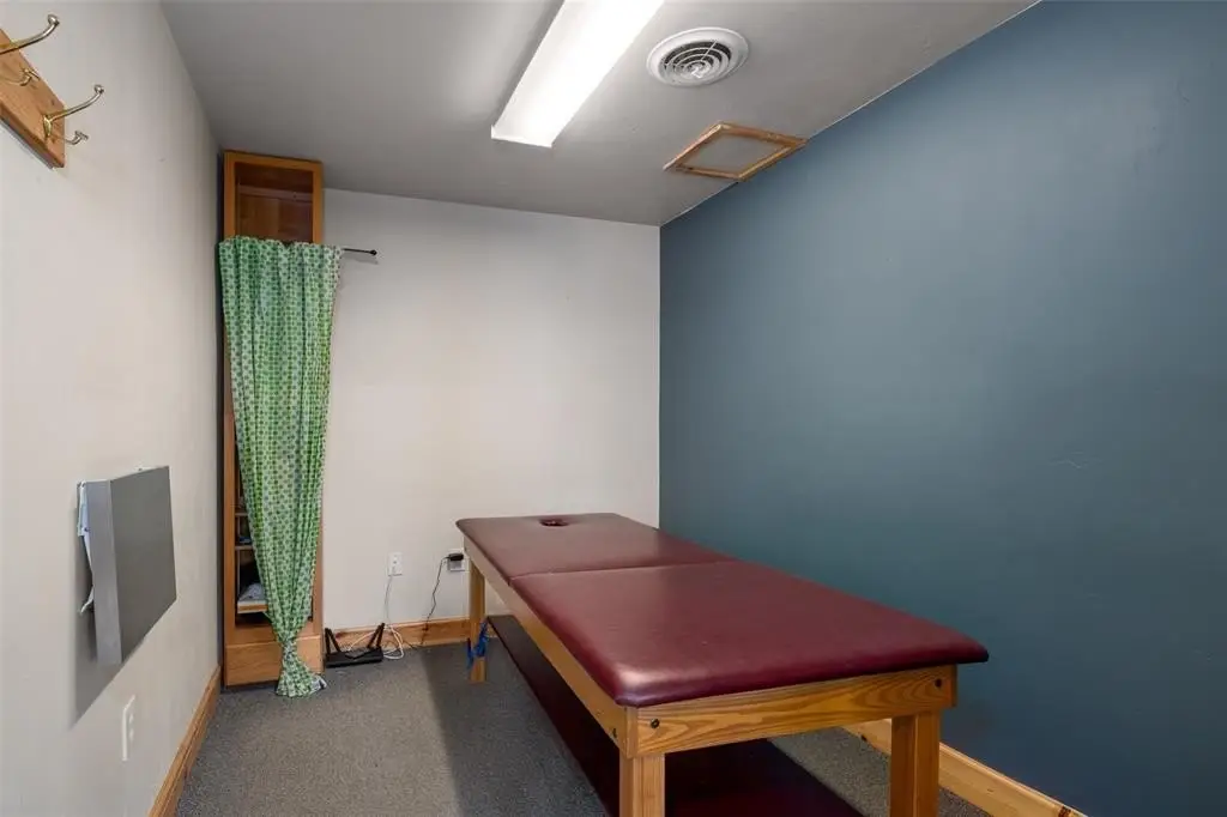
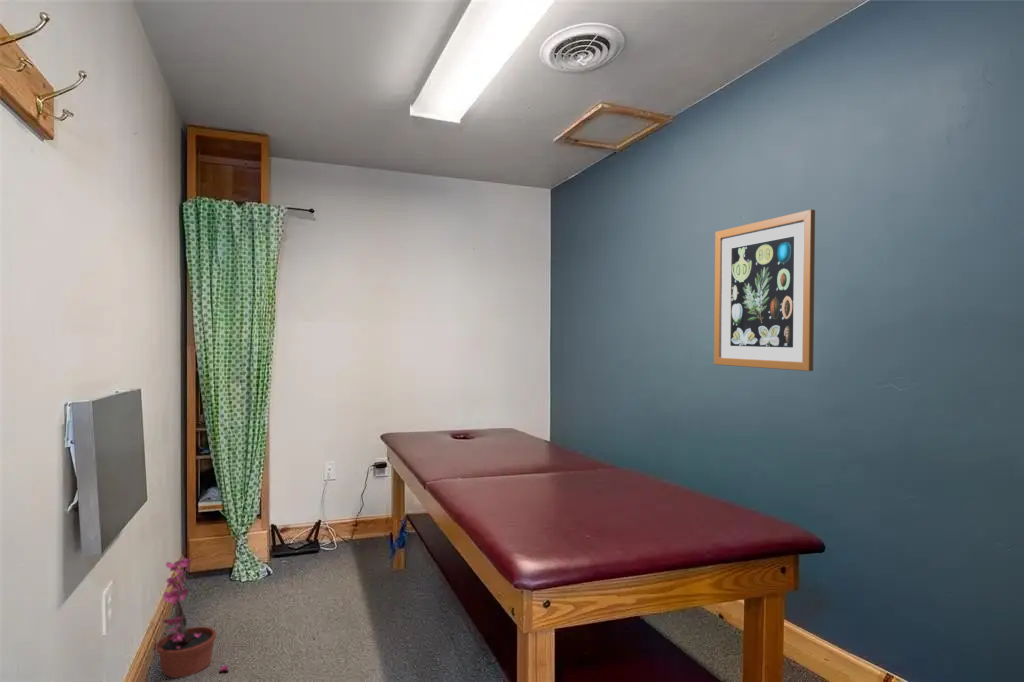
+ potted plant (185, 618)
+ wall art (759, 294)
